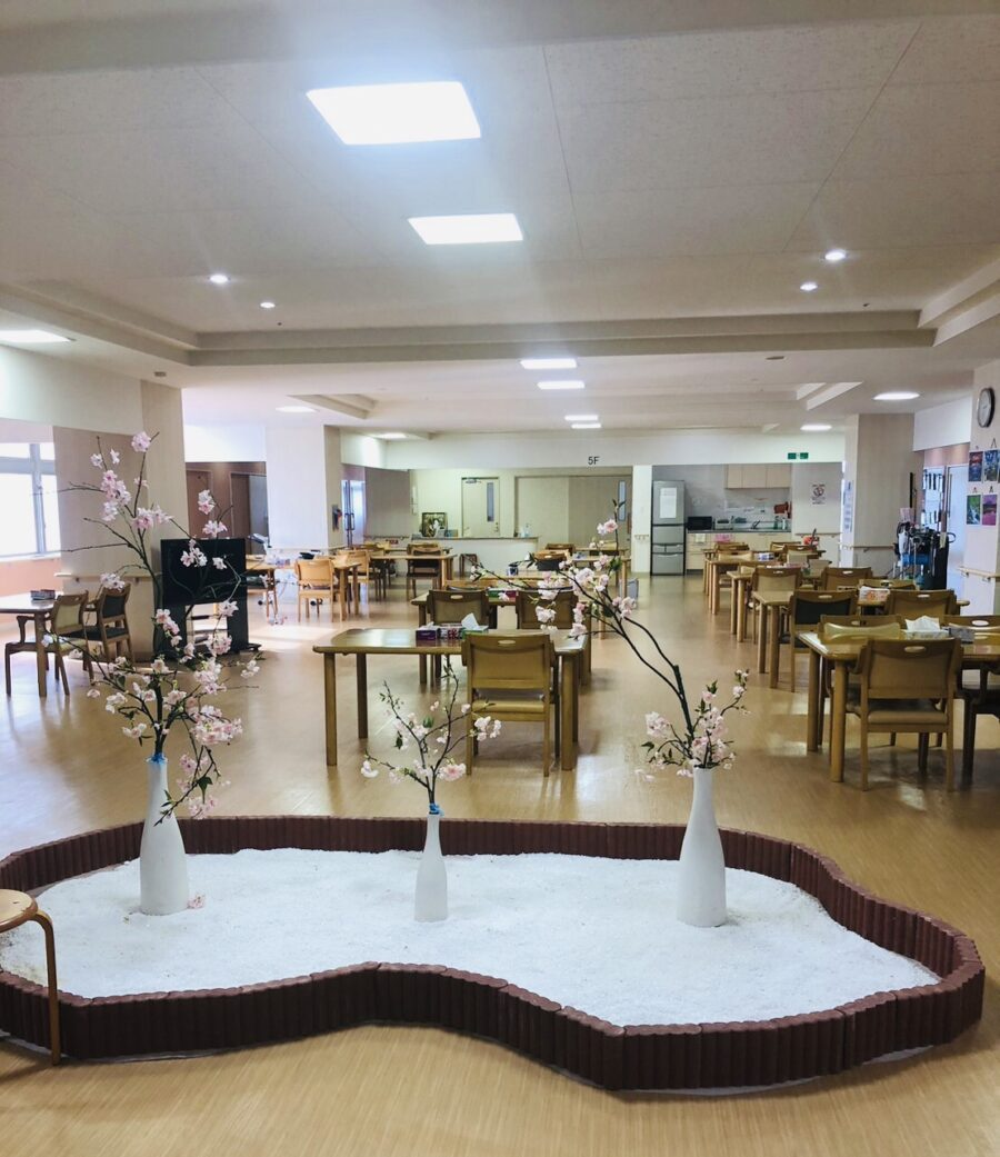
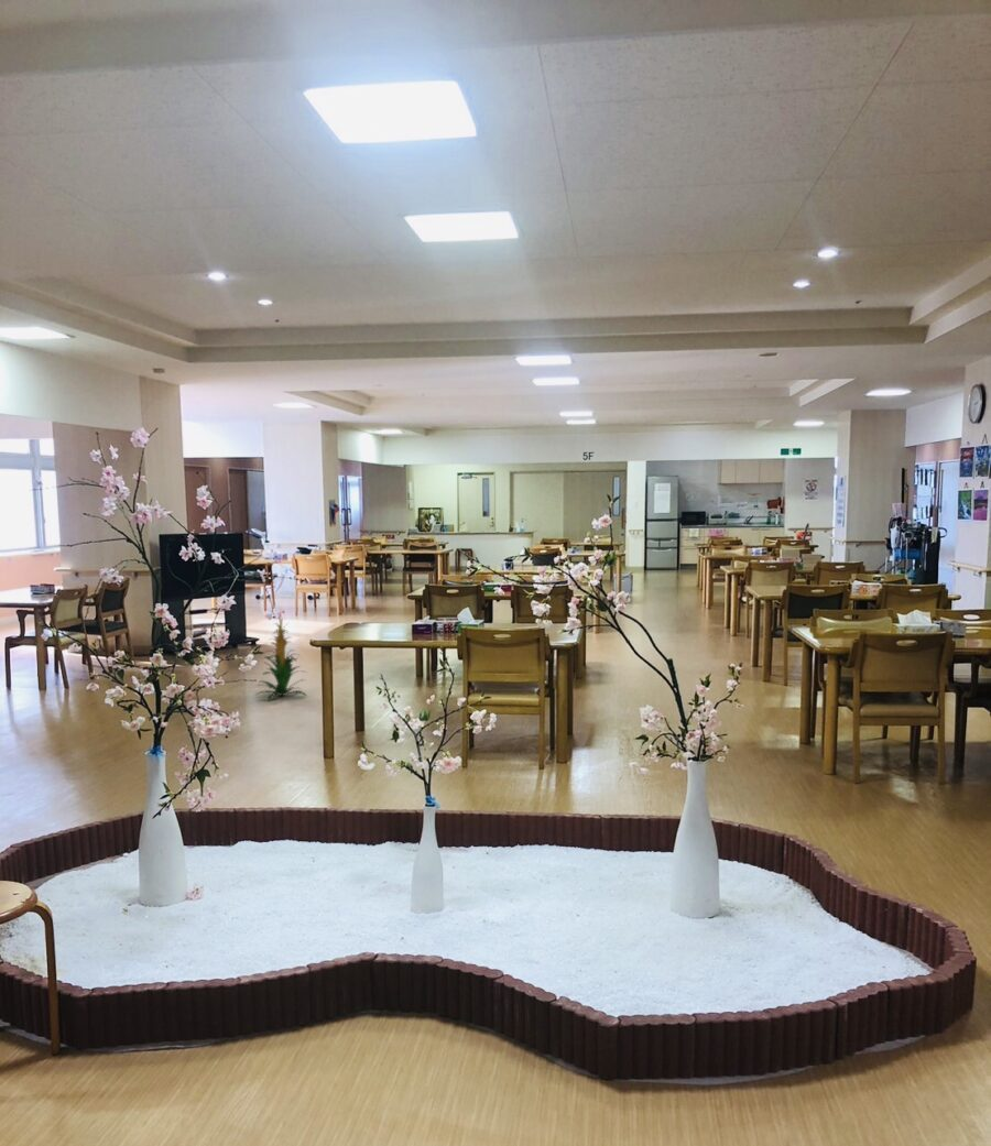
+ indoor plant (281, 656)
